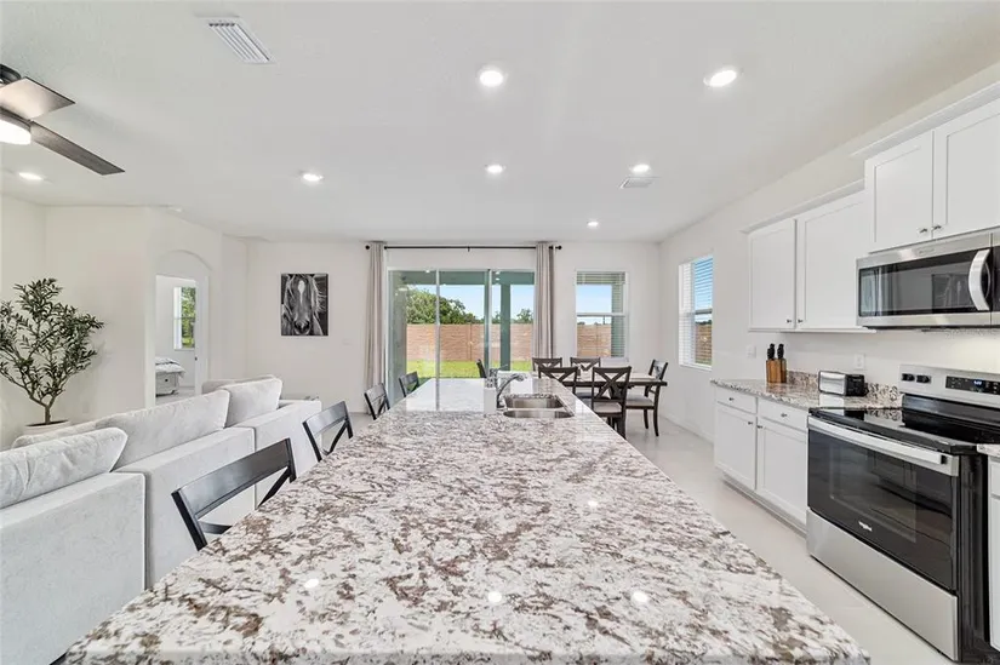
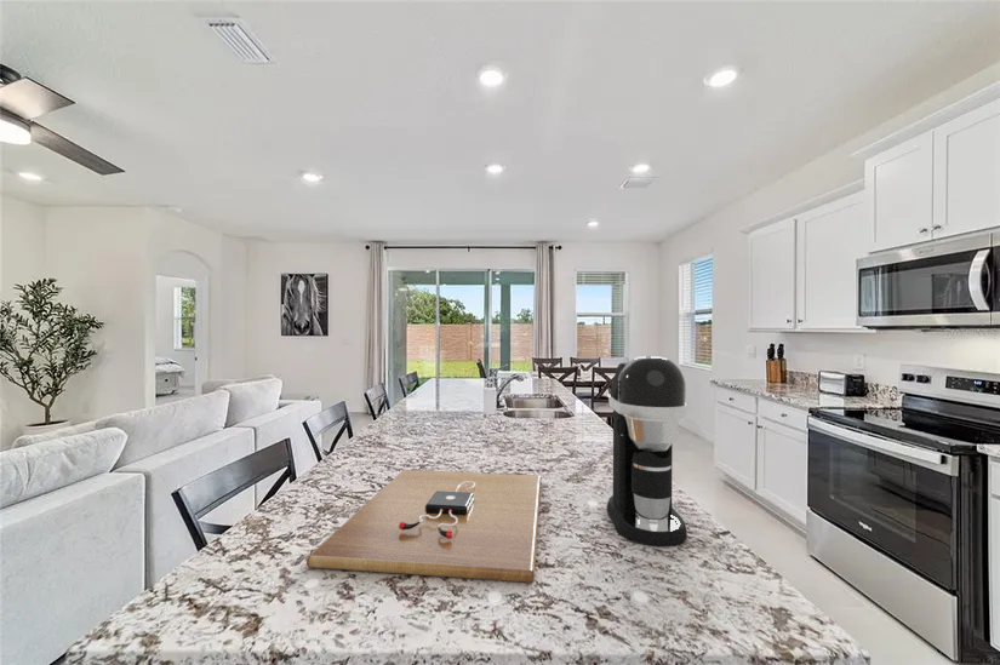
+ cutting board (450, 505)
+ coffee maker (644, 437)
